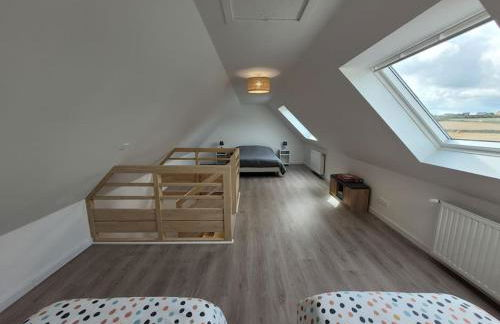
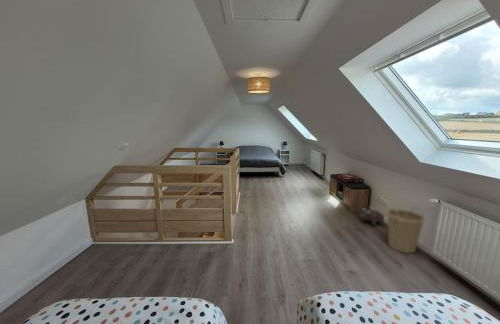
+ basket (403, 227)
+ plush toy (372, 216)
